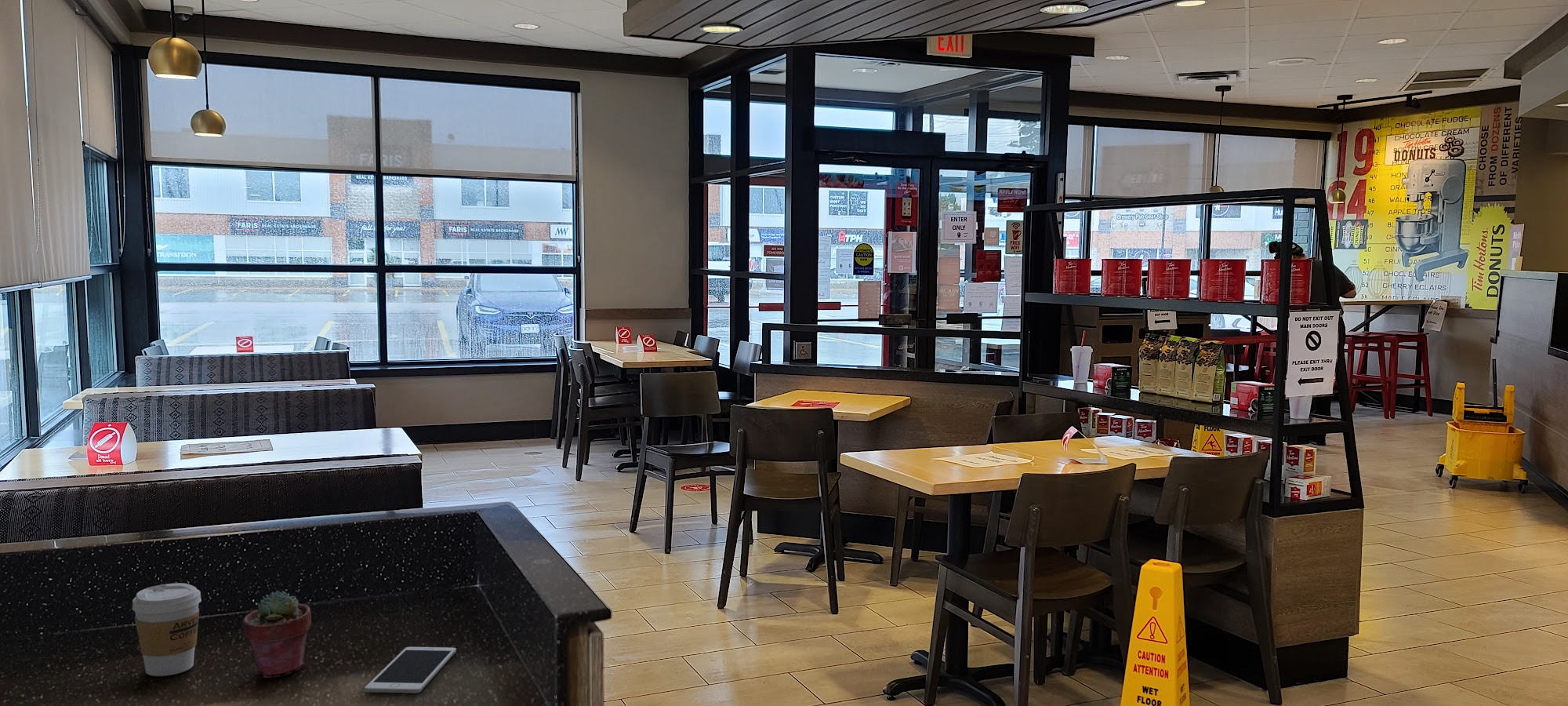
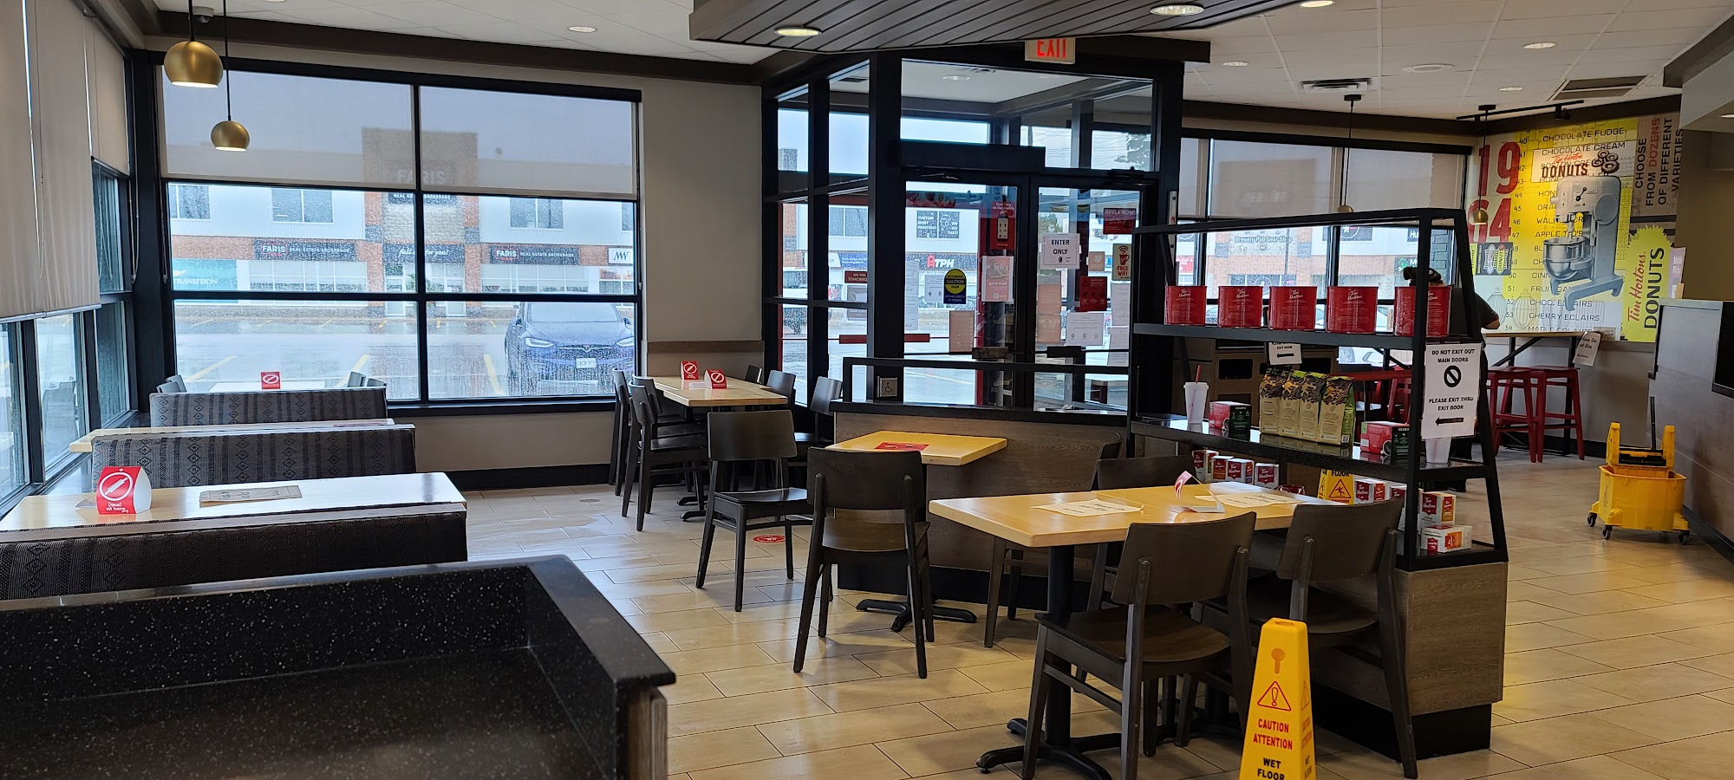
- coffee cup (168, 628)
- cell phone (412, 668)
- potted succulent (278, 630)
